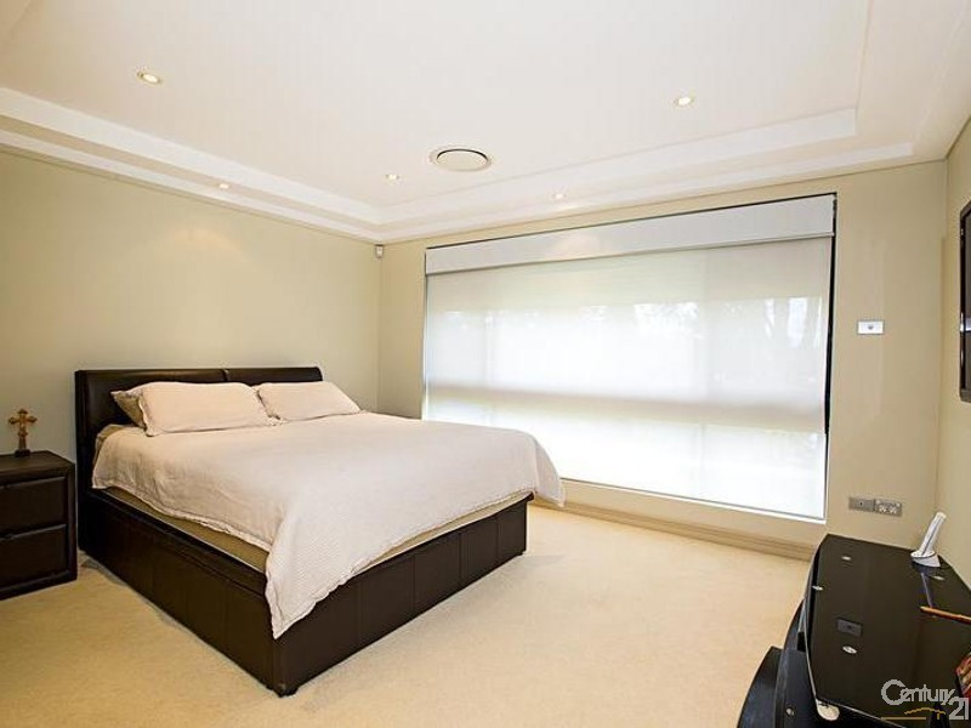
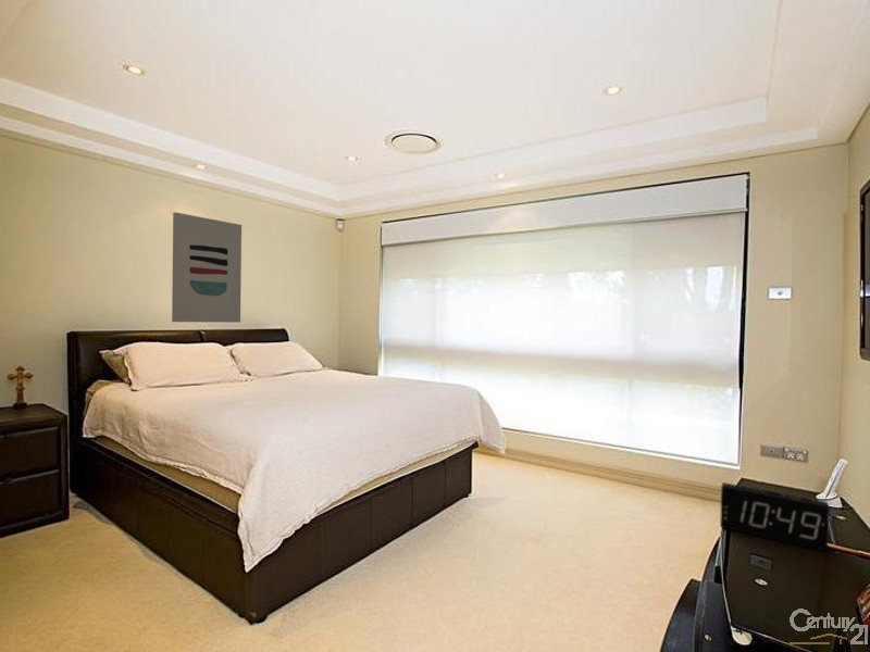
+ alarm clock (771, 513)
+ wall art (209, 271)
